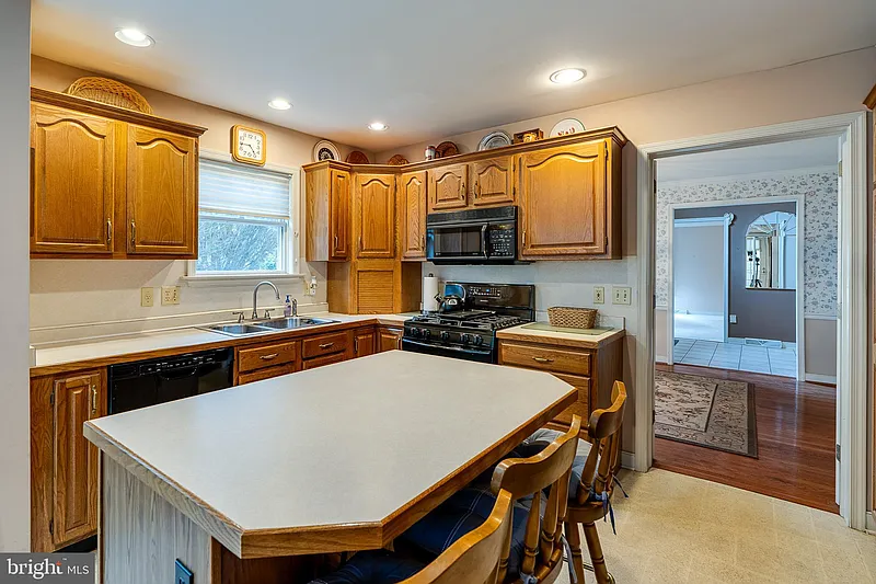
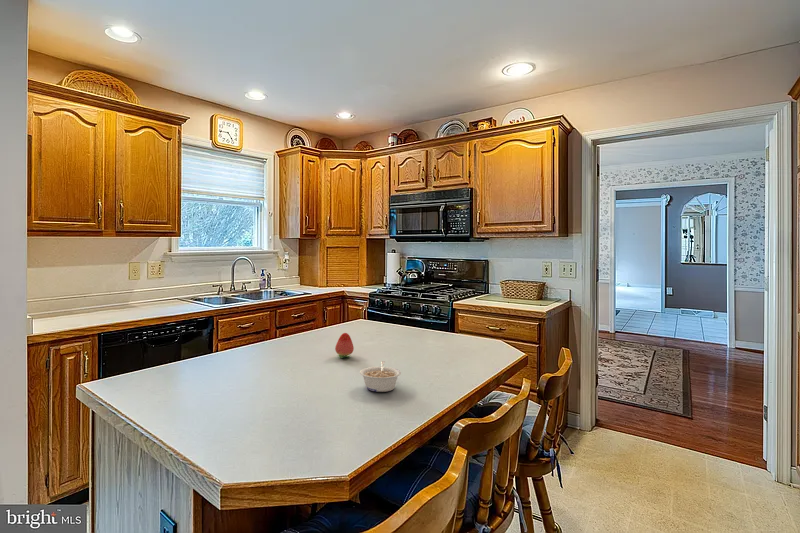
+ fruit (344, 344)
+ legume (379, 377)
